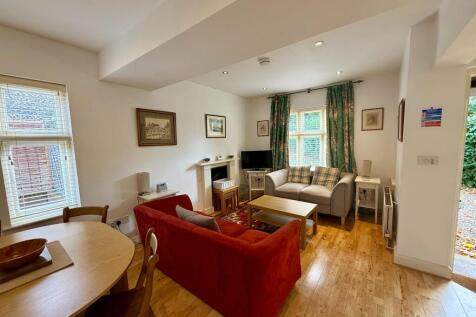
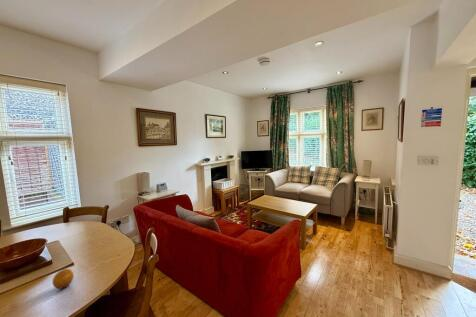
+ fruit (63, 278)
